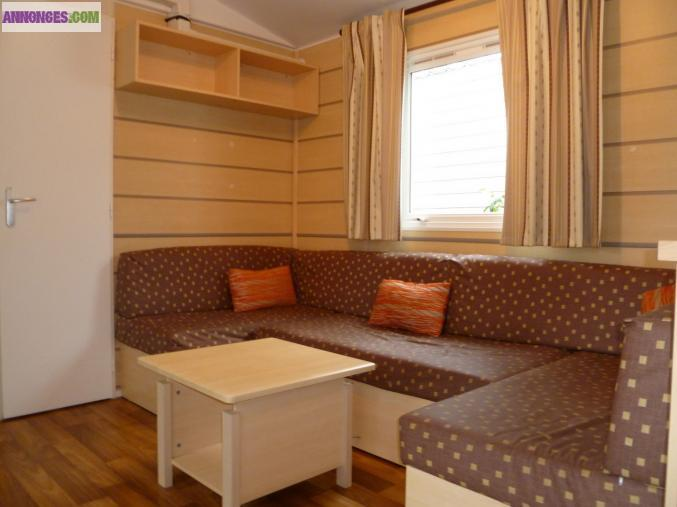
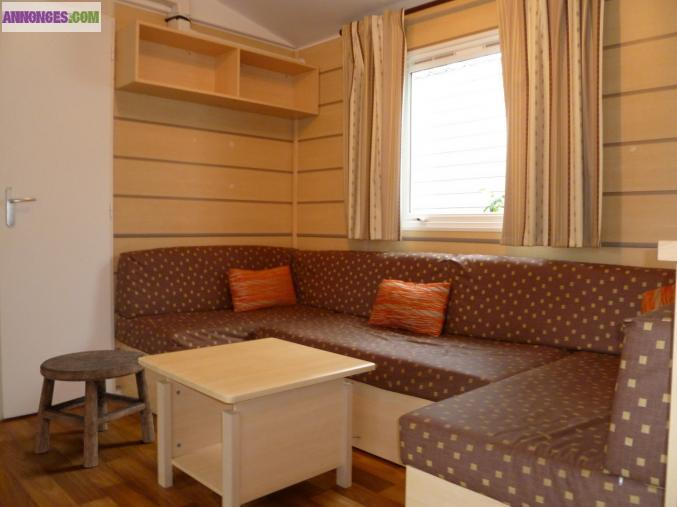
+ stool (96, 402)
